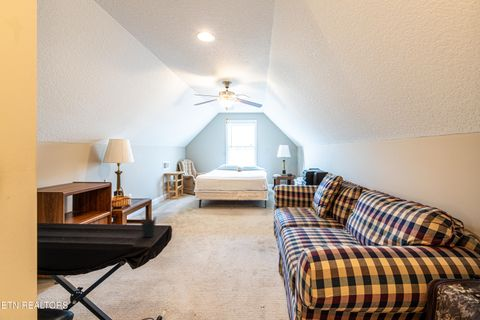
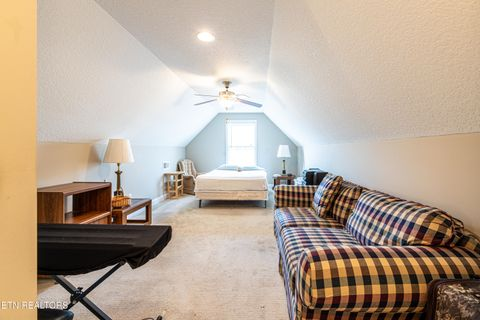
- pen holder (148, 224)
